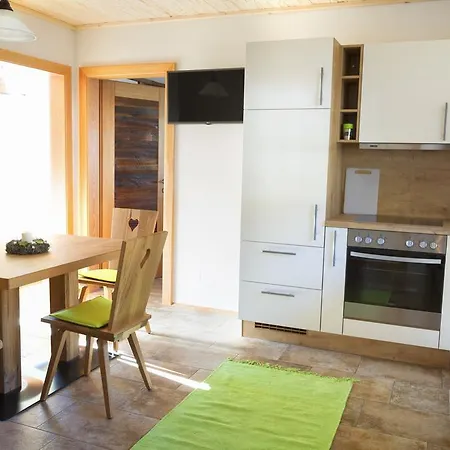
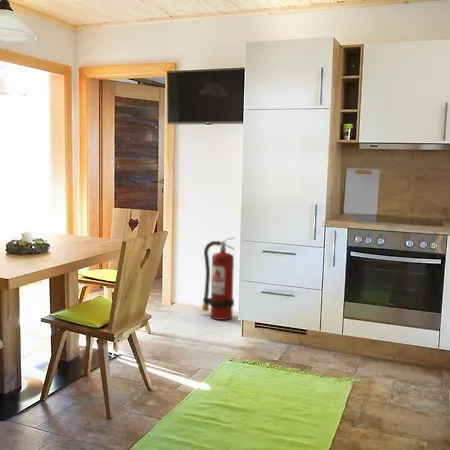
+ fire extinguisher (218, 276)
